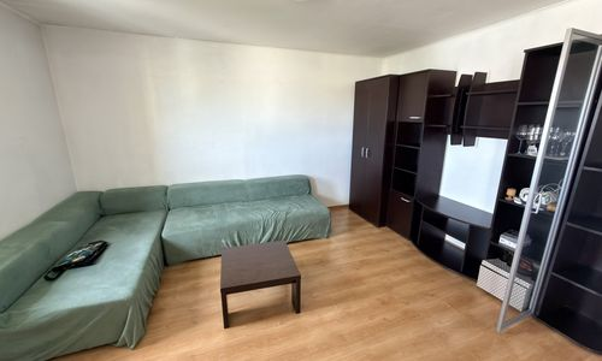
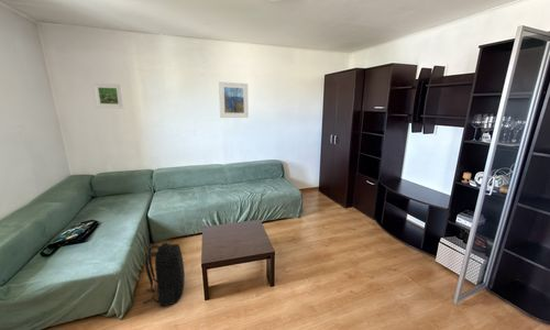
+ backpack (163, 268)
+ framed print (108, 96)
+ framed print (233, 100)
